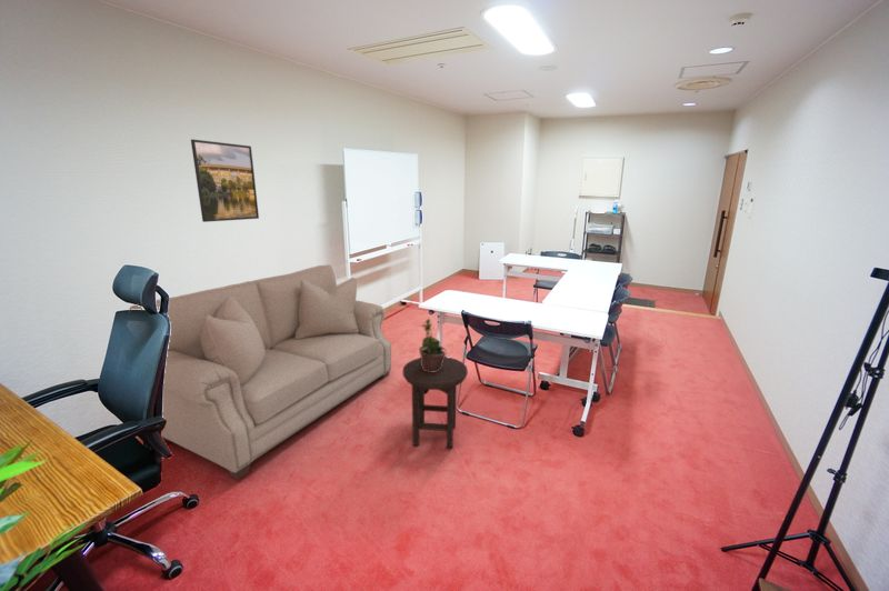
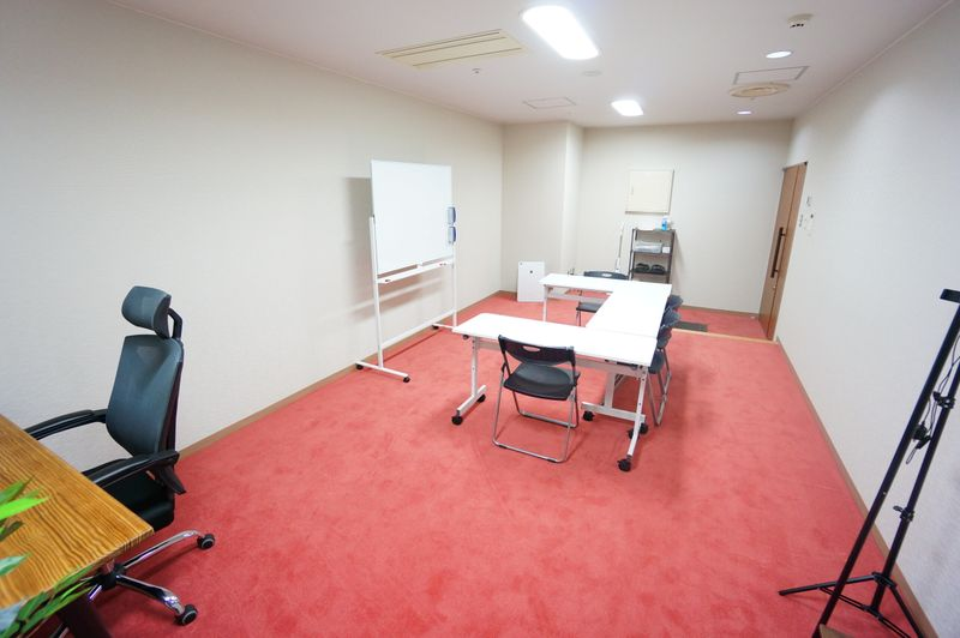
- sofa (281, 344)
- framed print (228, 182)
- potted plant (432, 342)
- stool (434, 405)
